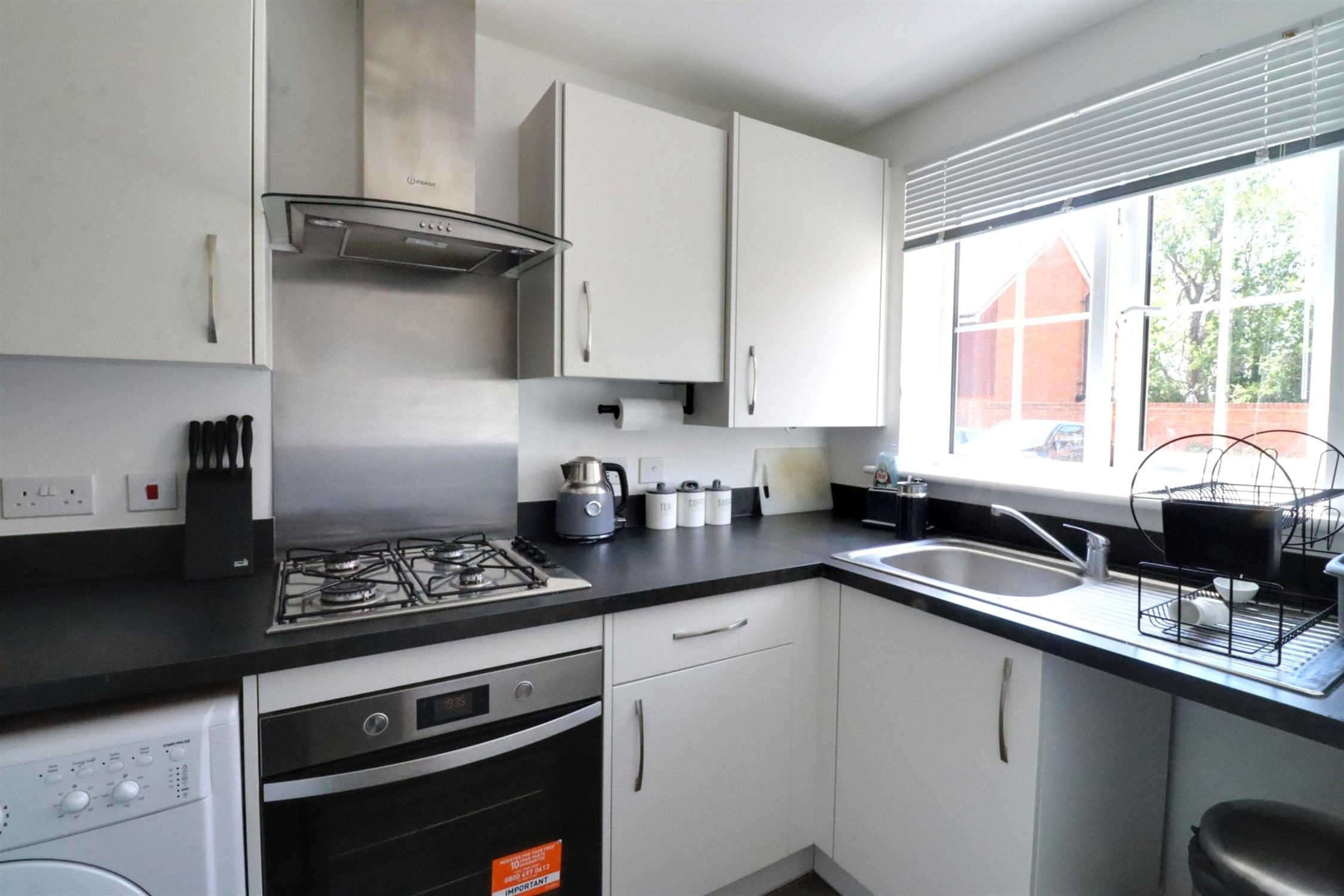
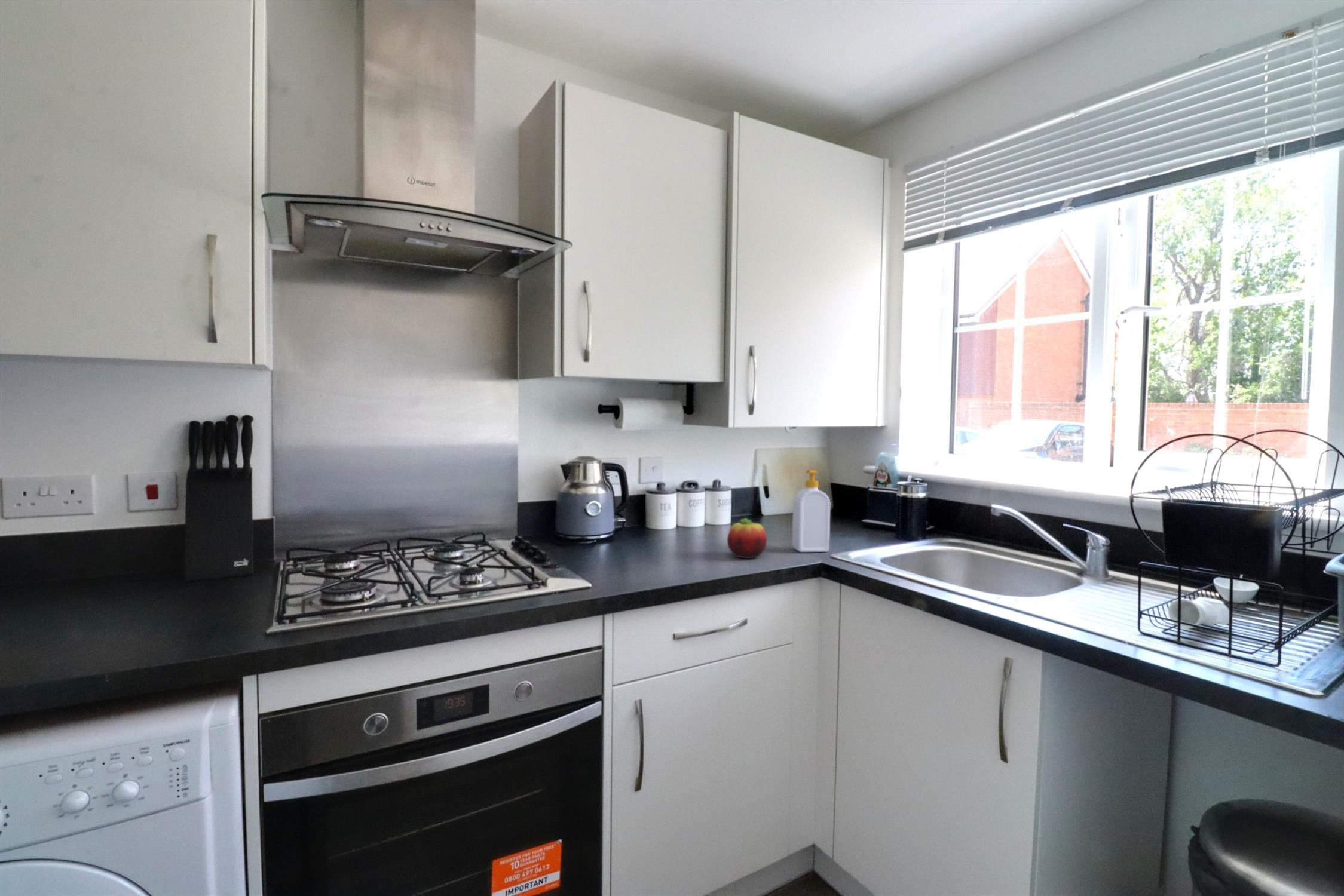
+ soap bottle (810, 510)
+ fruit (747, 538)
